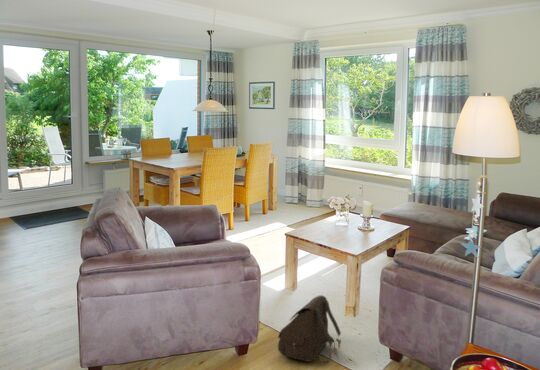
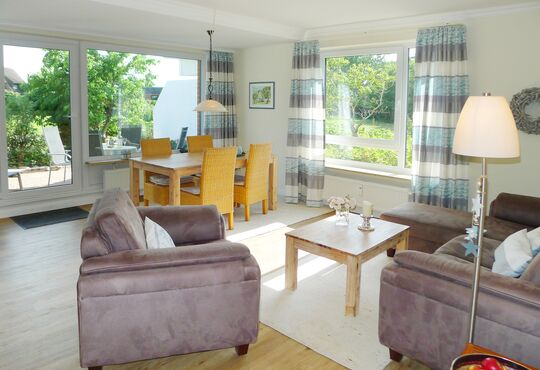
- satchel (311, 326)
